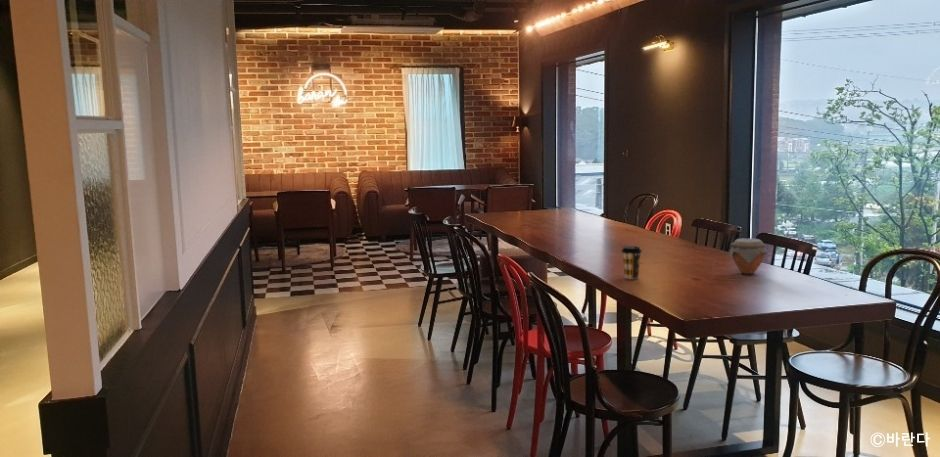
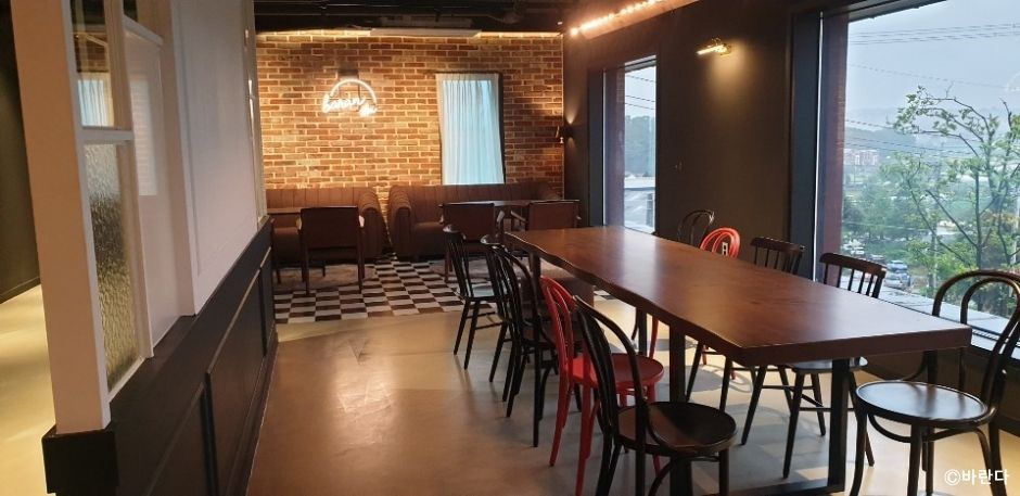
- jar (747, 256)
- coffee cup (631, 262)
